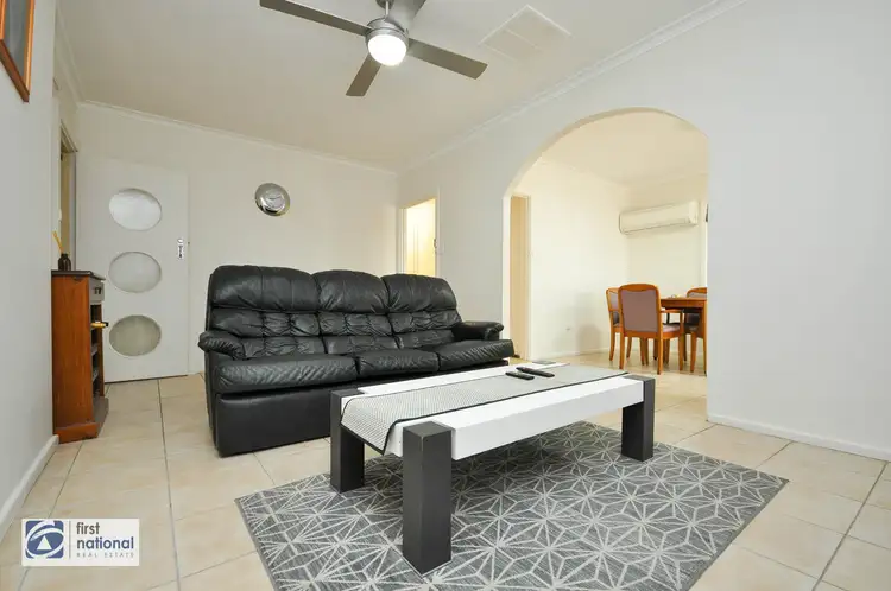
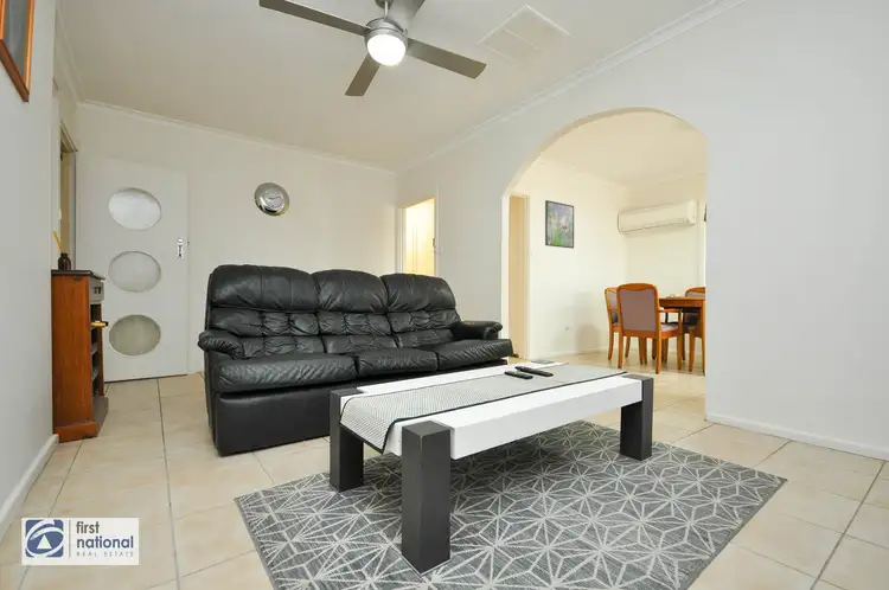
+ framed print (559, 225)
